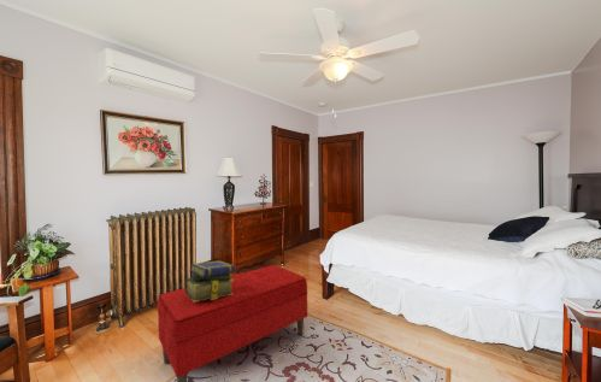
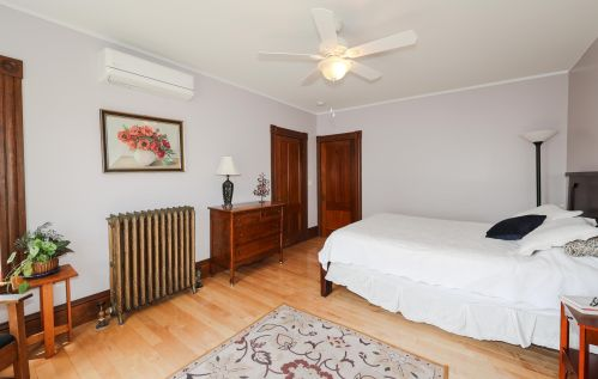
- stack of books (210, 278)
- bench (237, 316)
